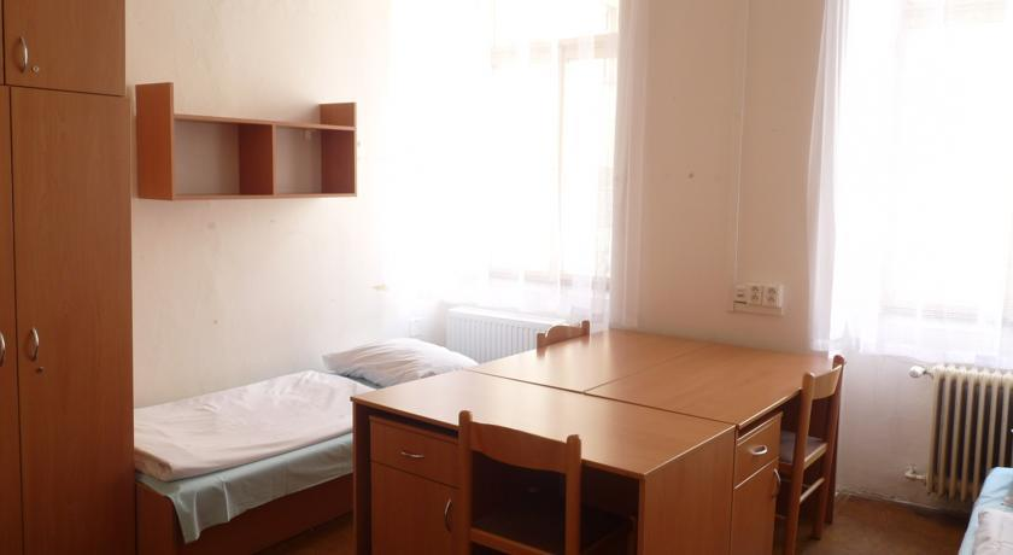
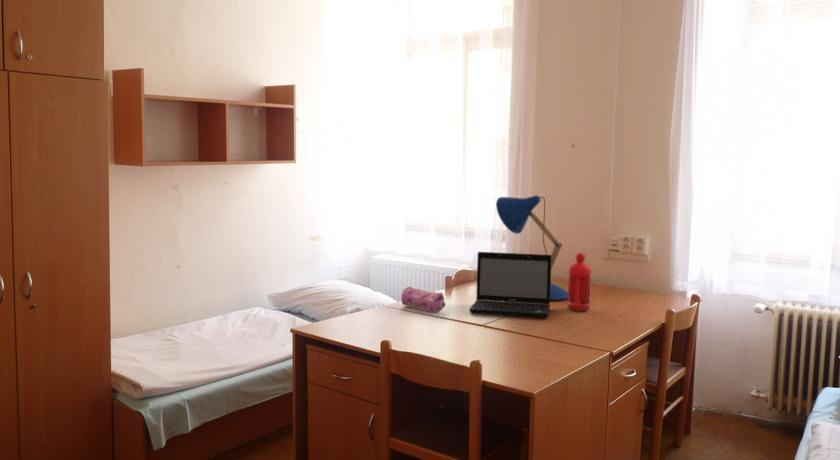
+ water bottle (579, 281)
+ pencil case (422, 299)
+ desk lamp (543, 243)
+ laptop (511, 283)
